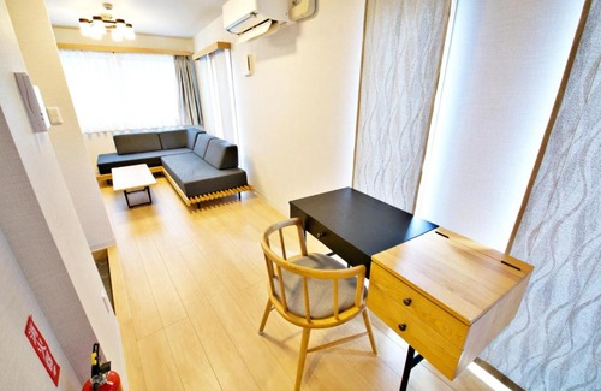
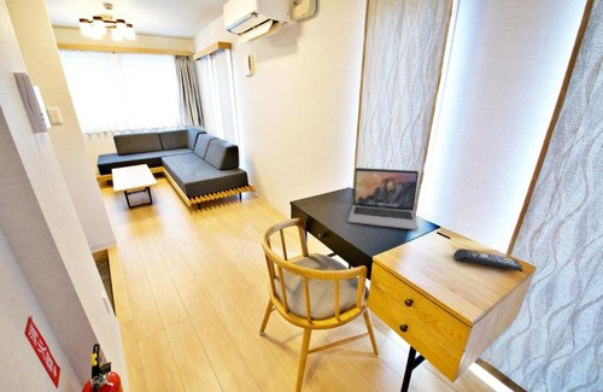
+ laptop (384, 195)
+ remote control (486, 258)
